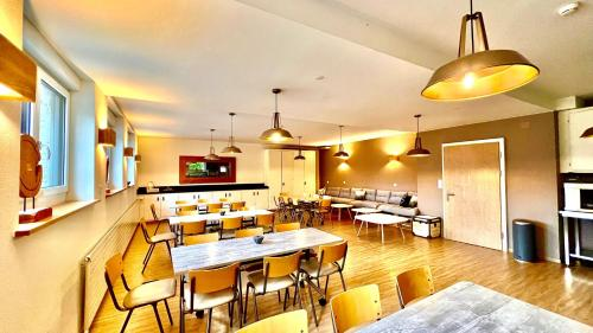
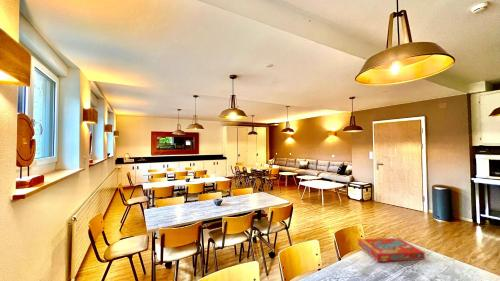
+ snack box (389, 248)
